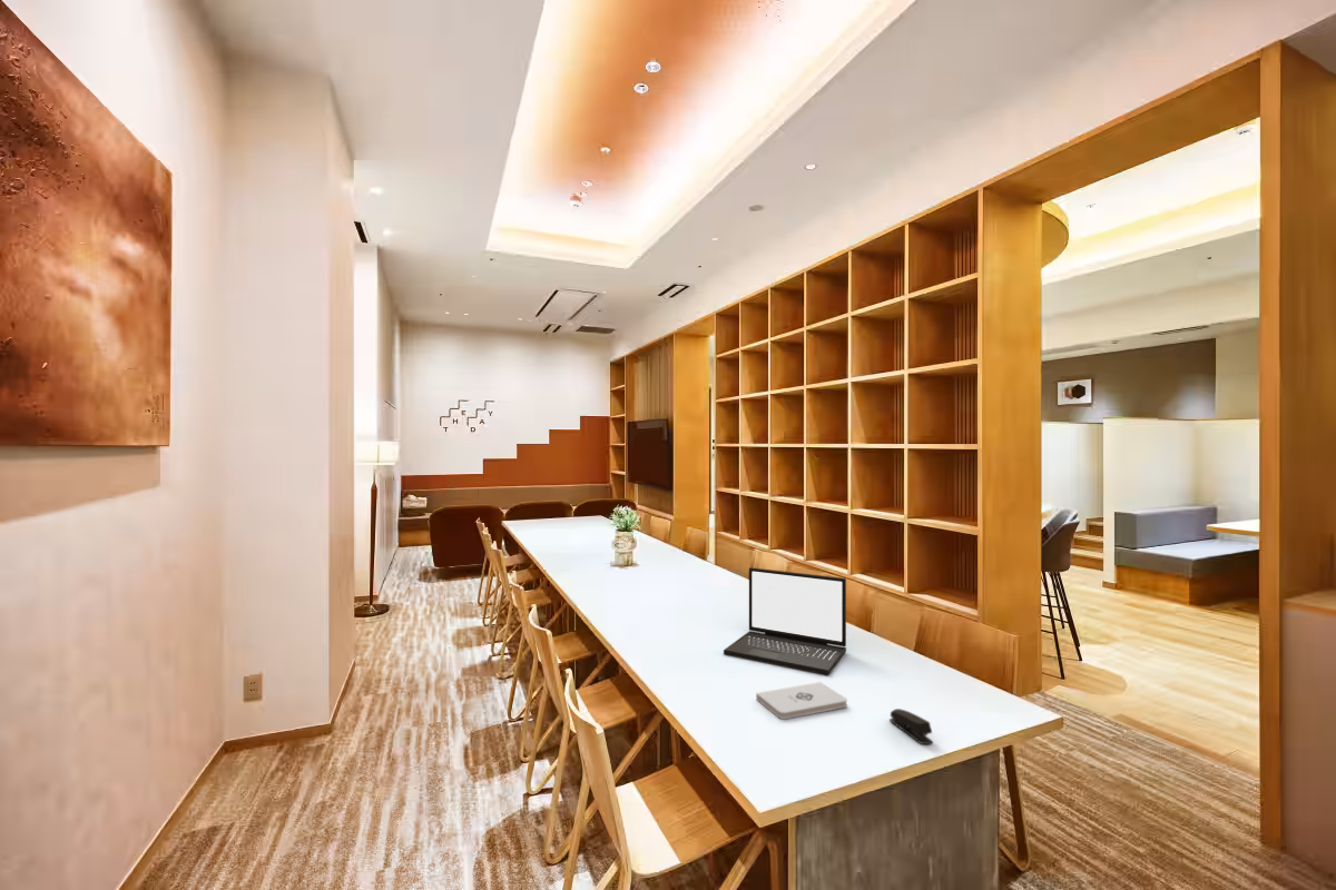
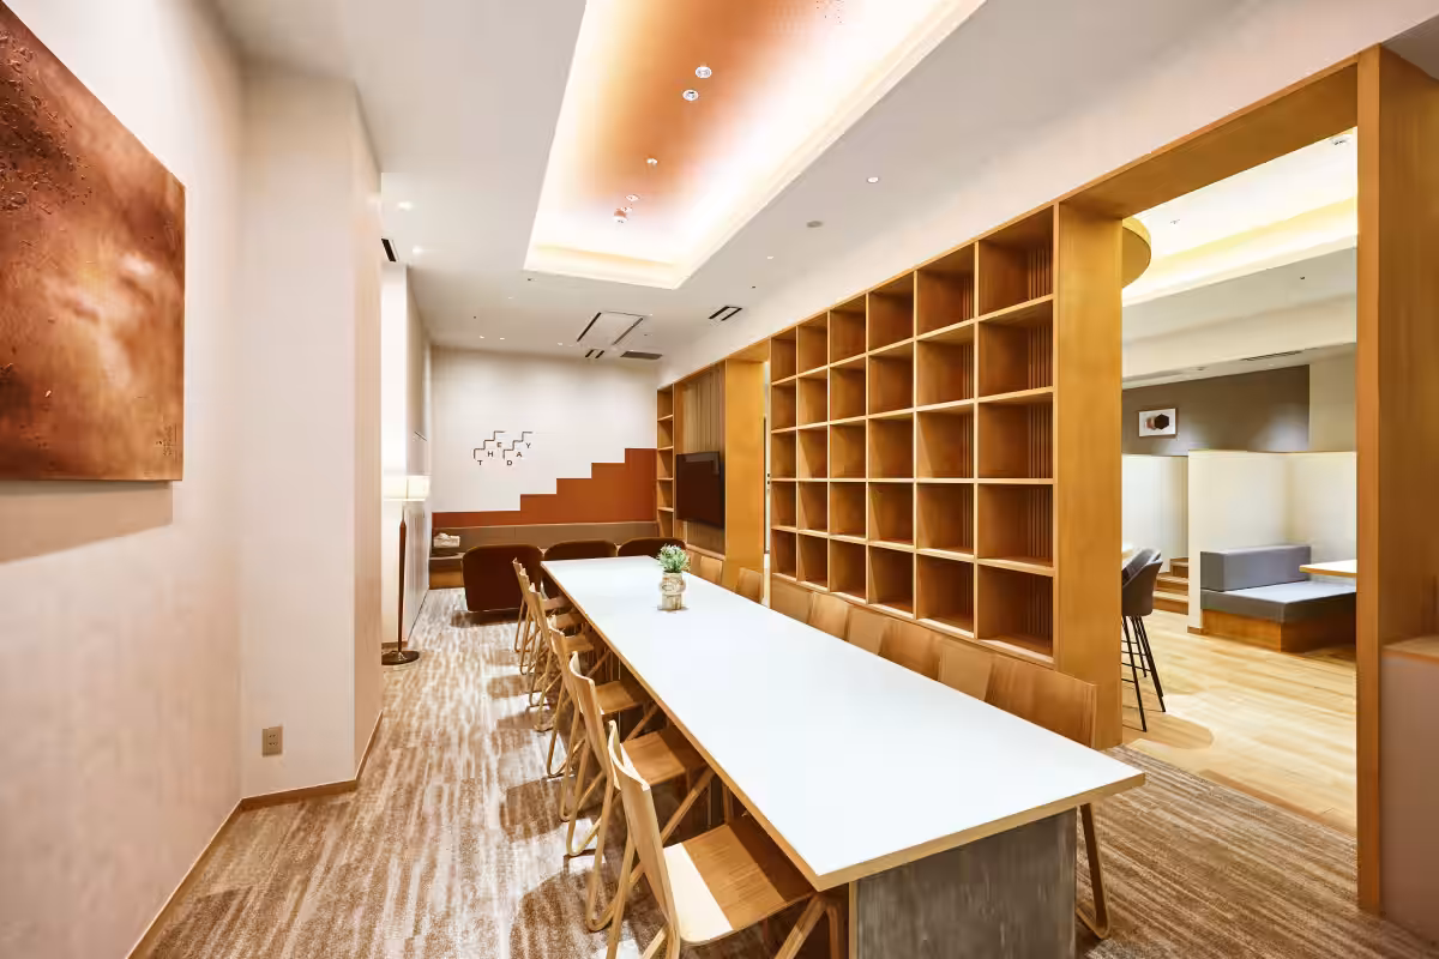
- laptop (785, 615)
- notepad (802, 699)
- stapler (910, 721)
